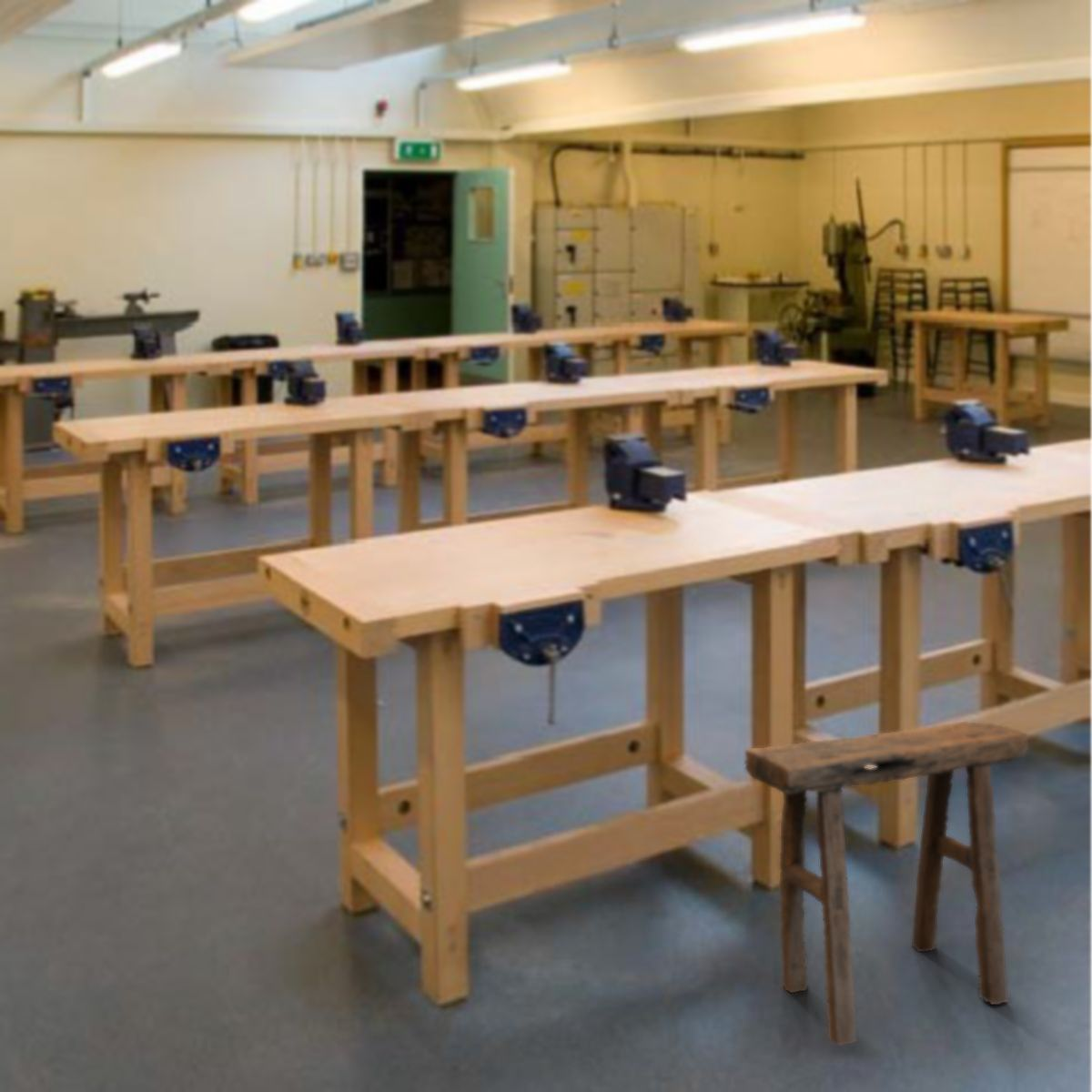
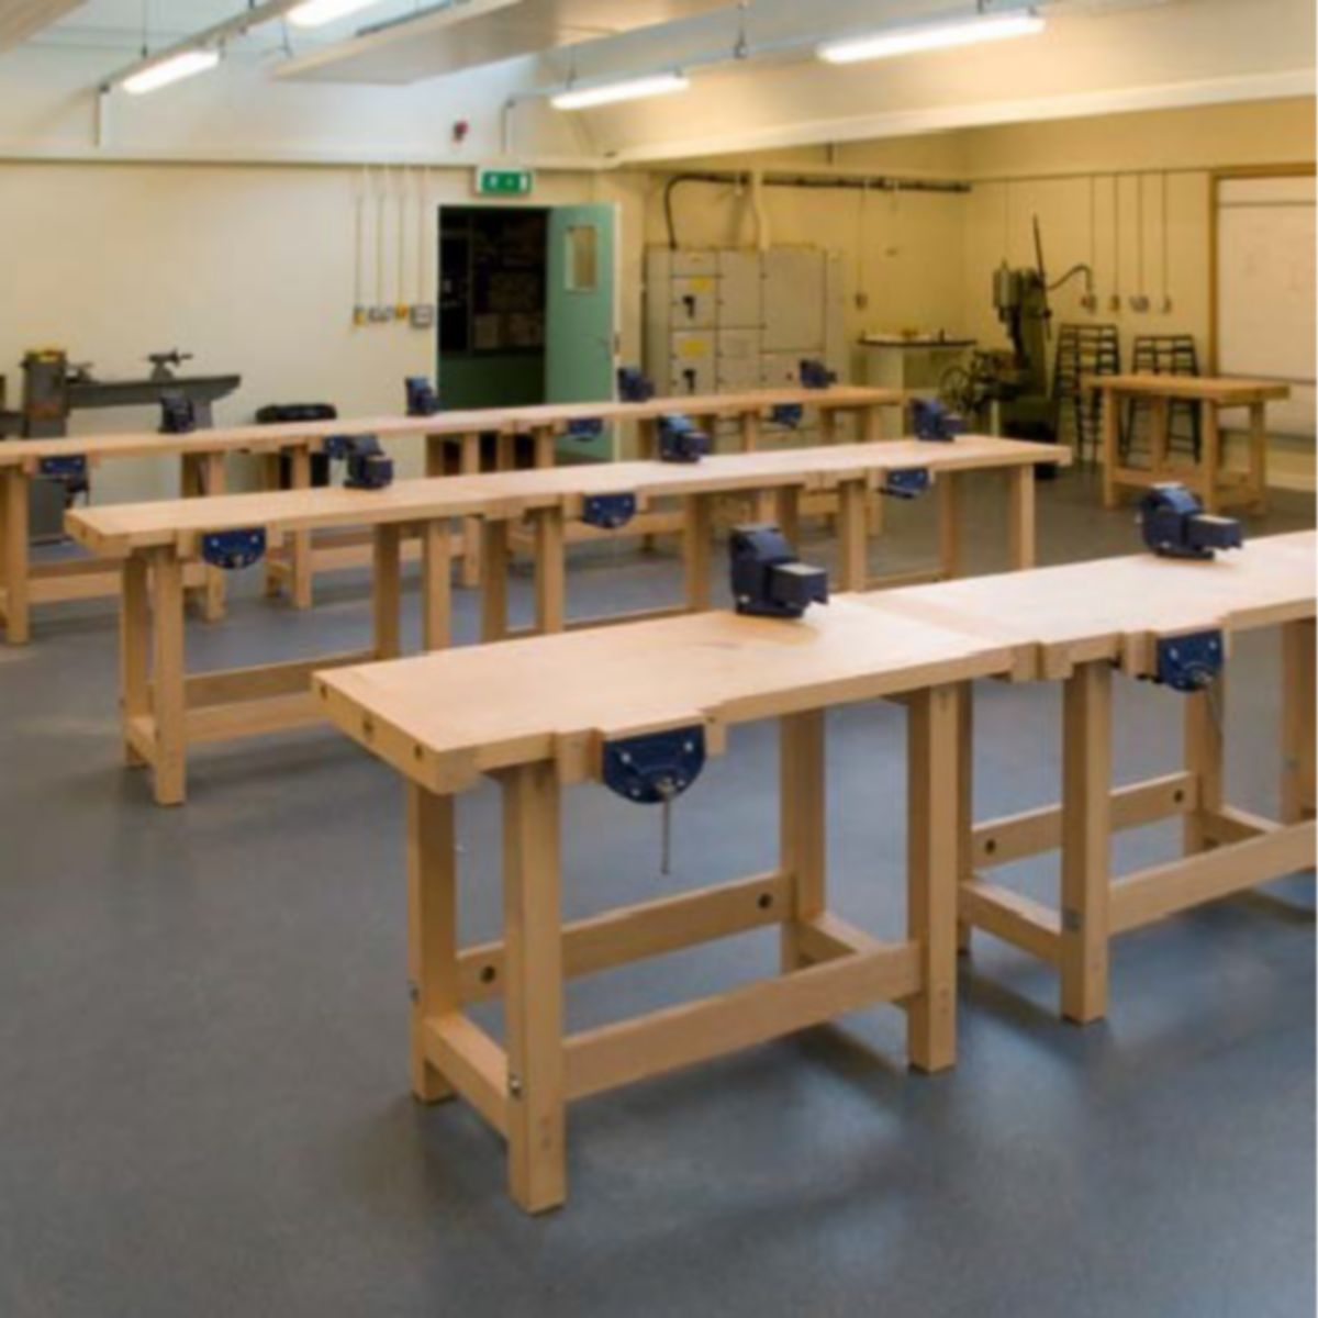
- stool (917, 873)
